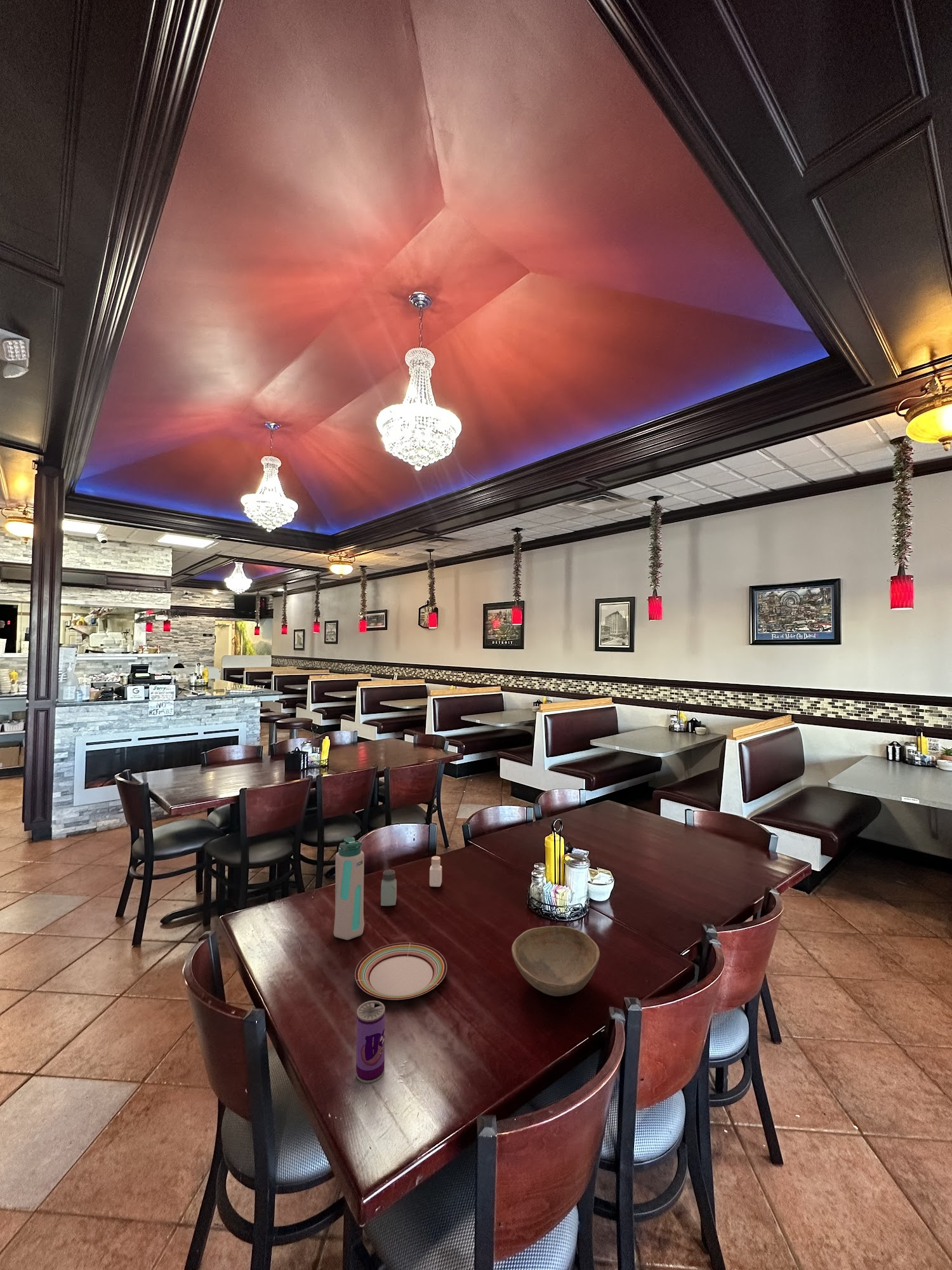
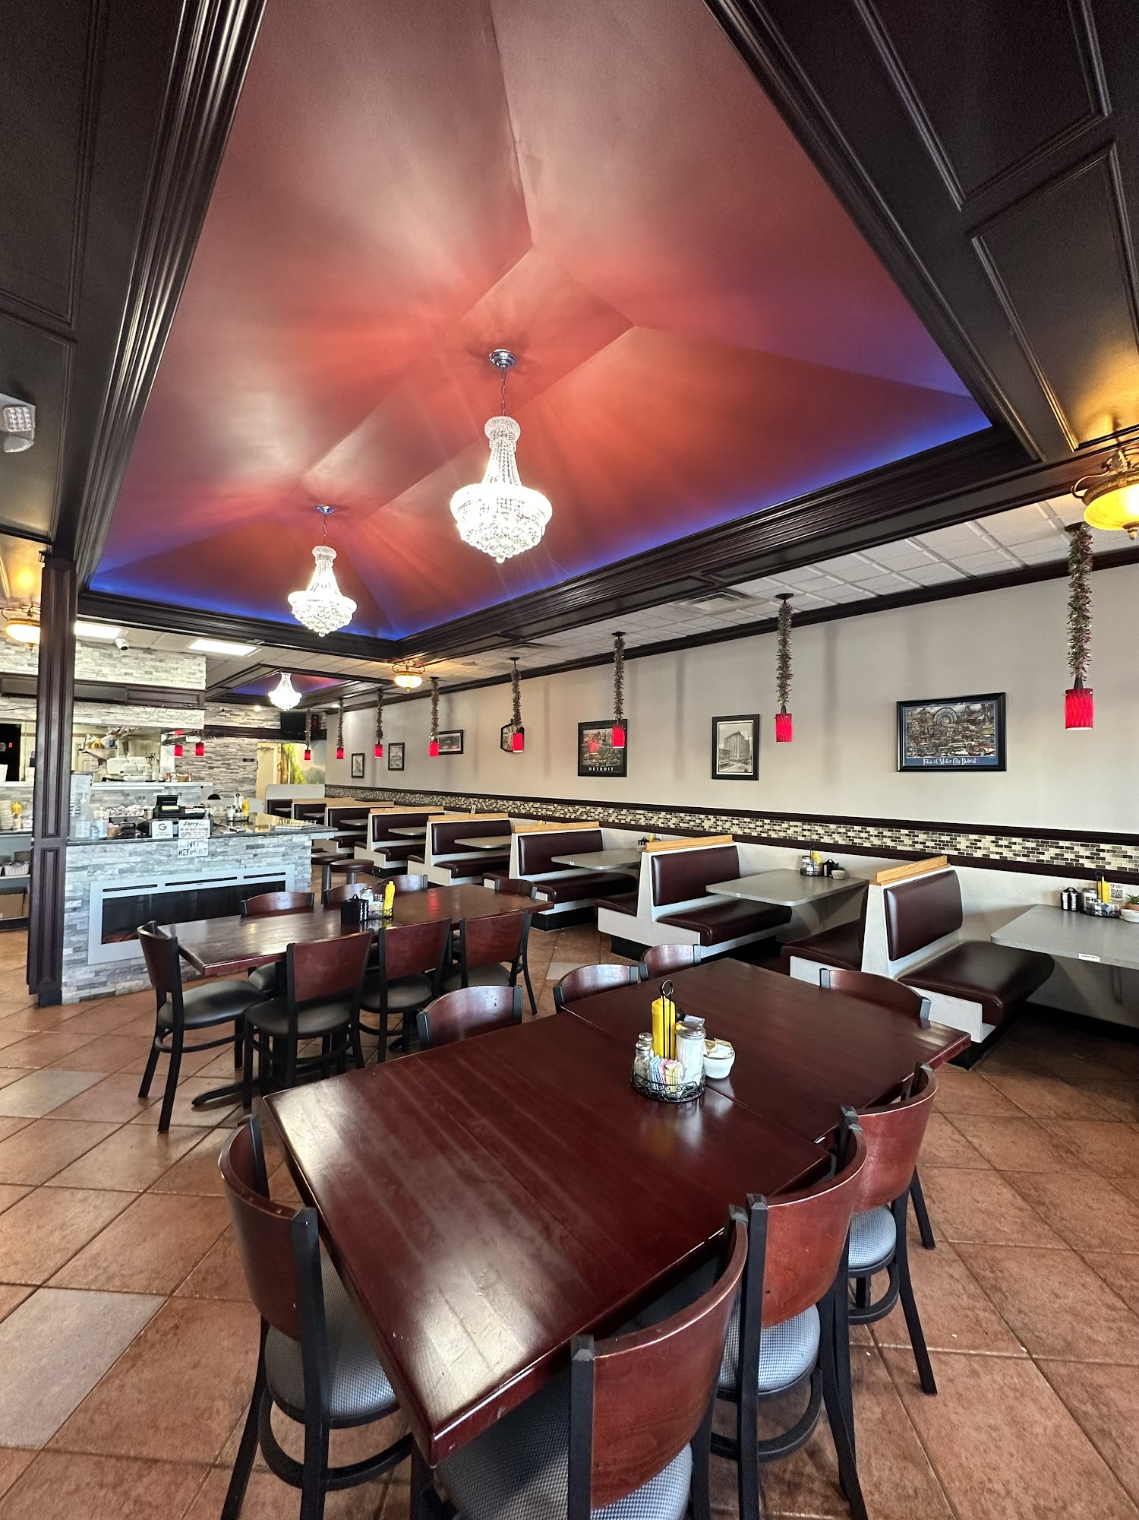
- water bottle (350, 886)
- beverage can (370, 1040)
- bowl (555, 966)
- plate (401, 972)
- saltshaker (388, 887)
- pepper shaker (435, 871)
